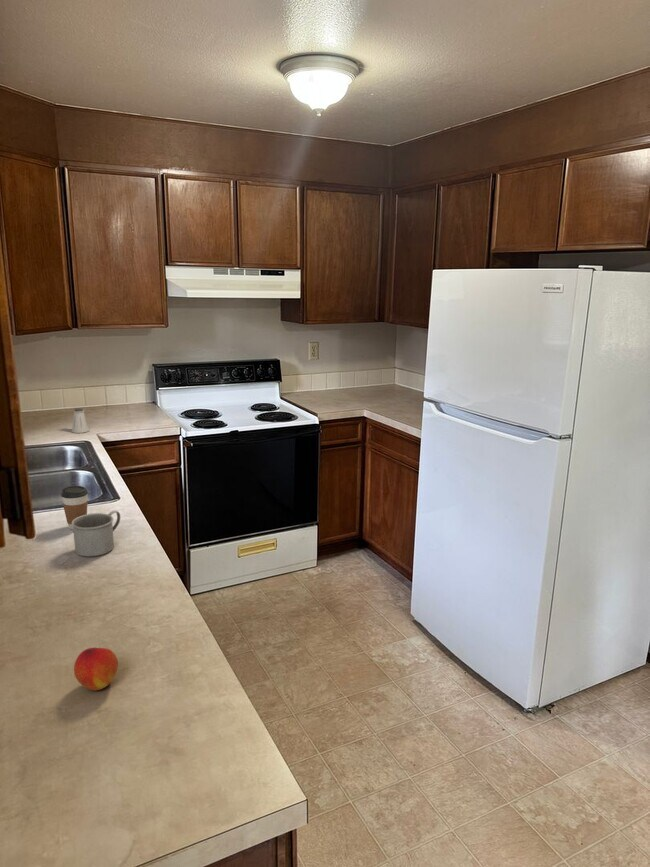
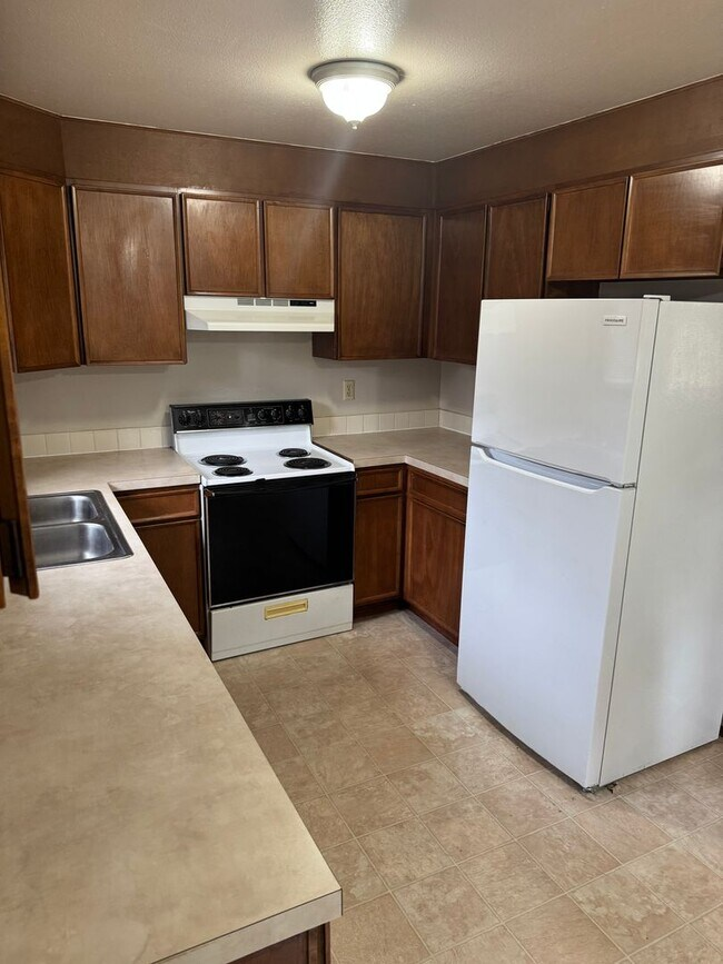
- peach (95, 667)
- saltshaker (79, 420)
- mug (96, 533)
- coffee cup (75, 507)
